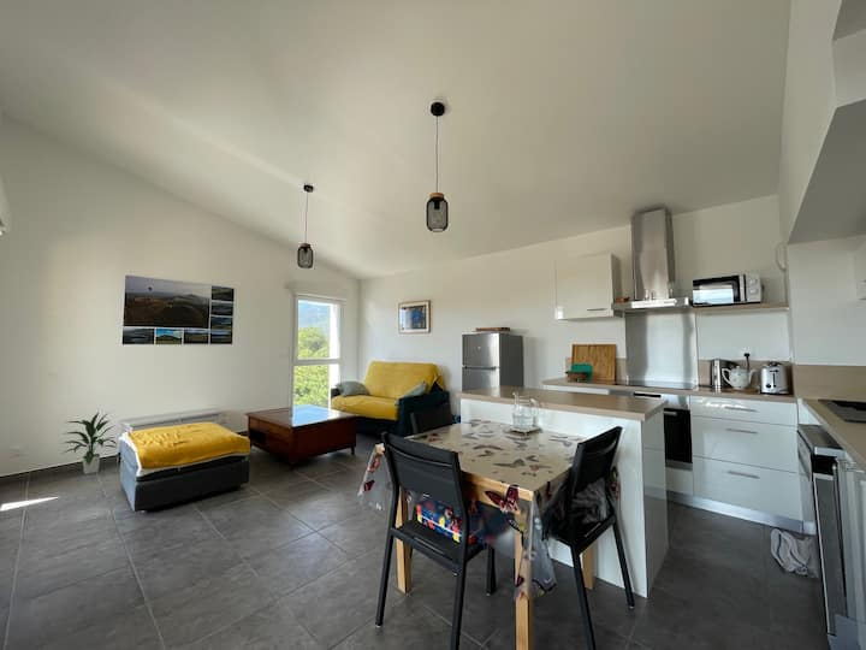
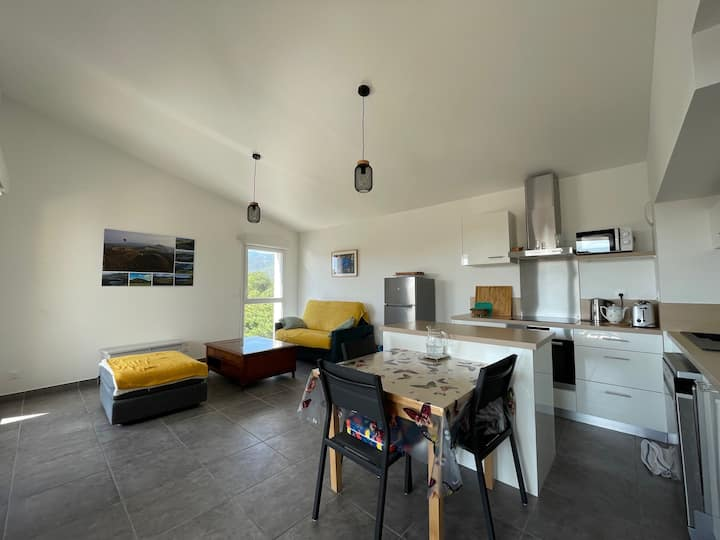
- indoor plant (90, 442)
